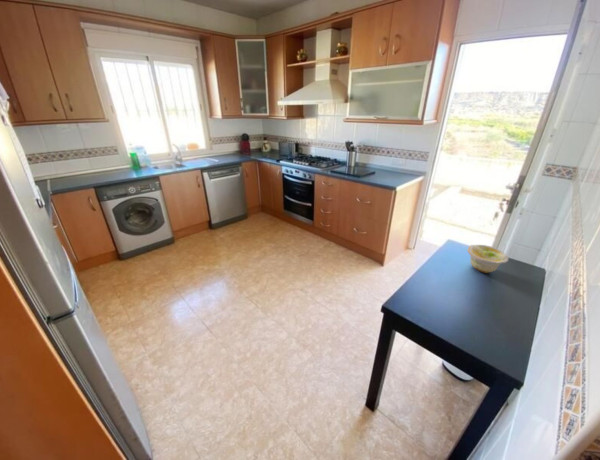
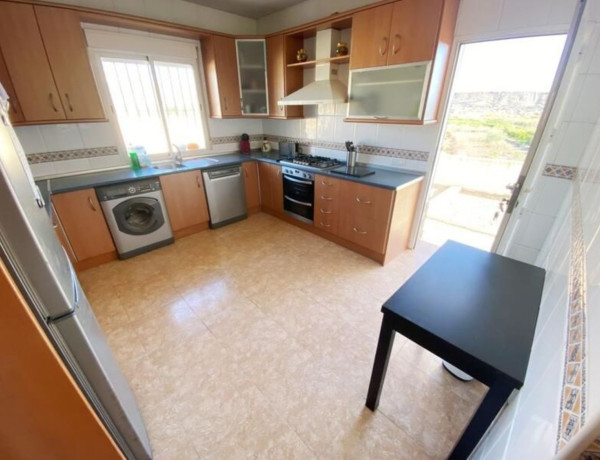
- bowl (484, 260)
